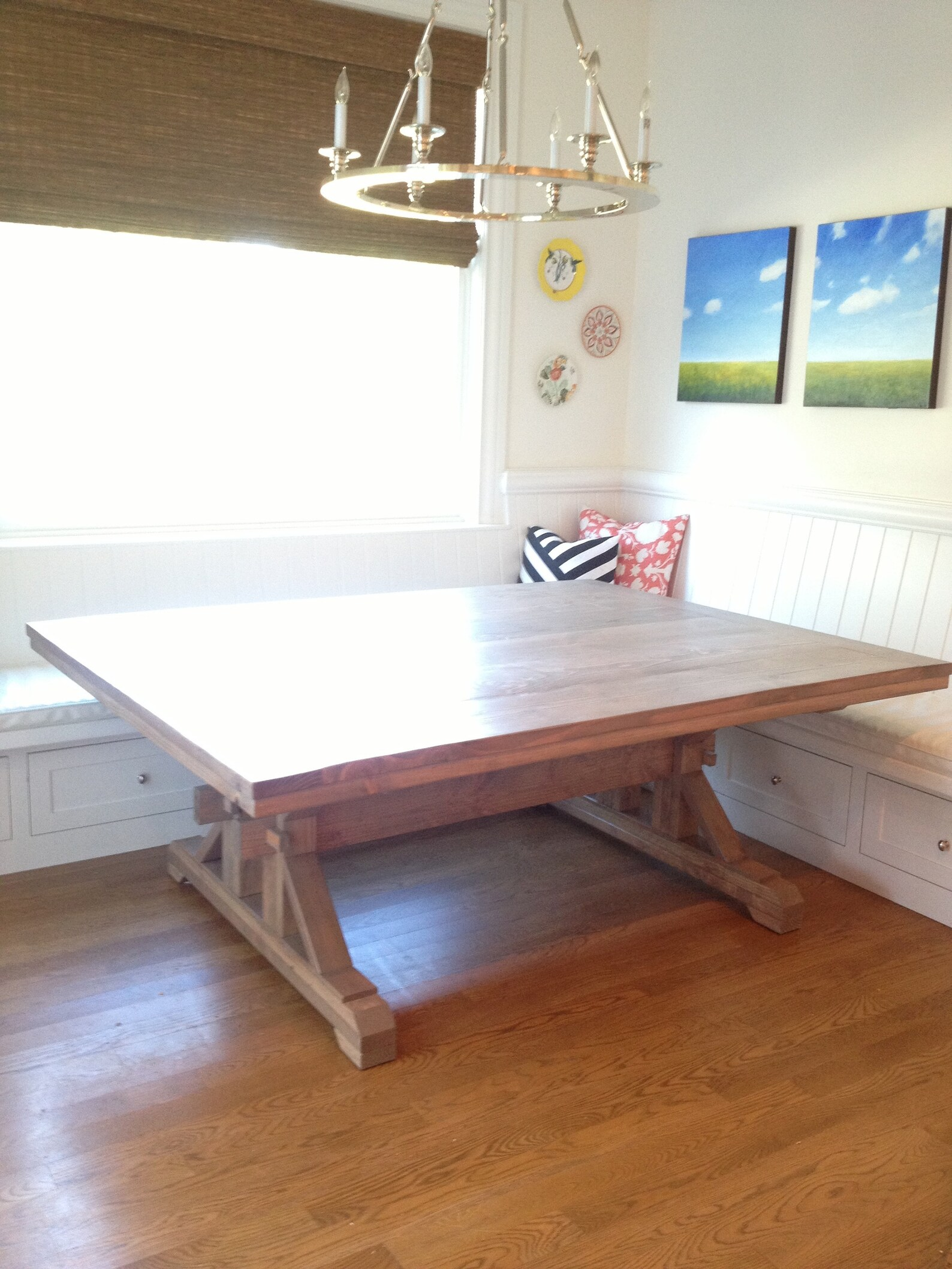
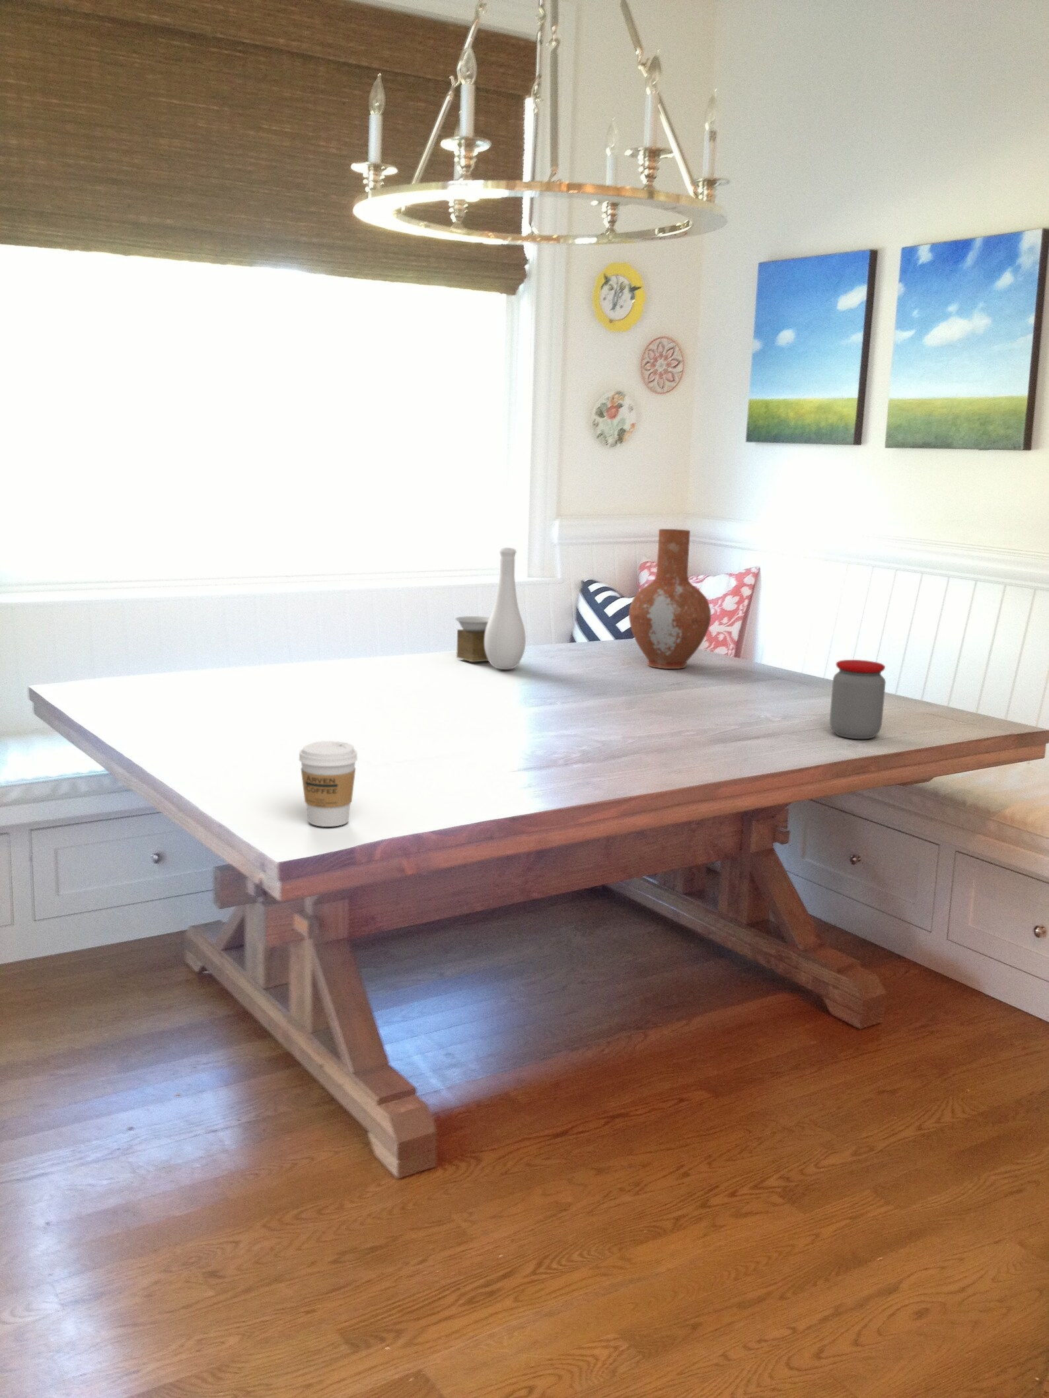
+ coffee cup (327, 782)
+ jar (857, 698)
+ vase (670, 598)
+ vase (494, 607)
